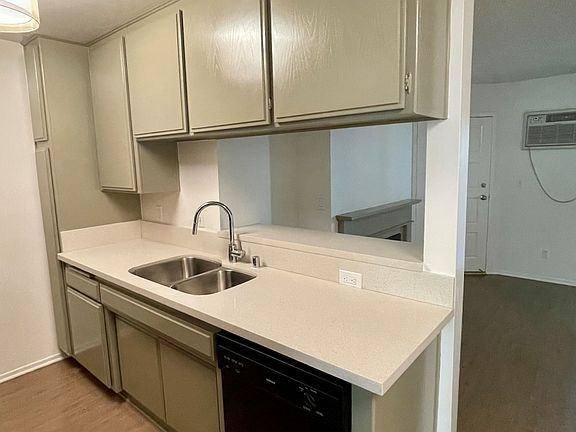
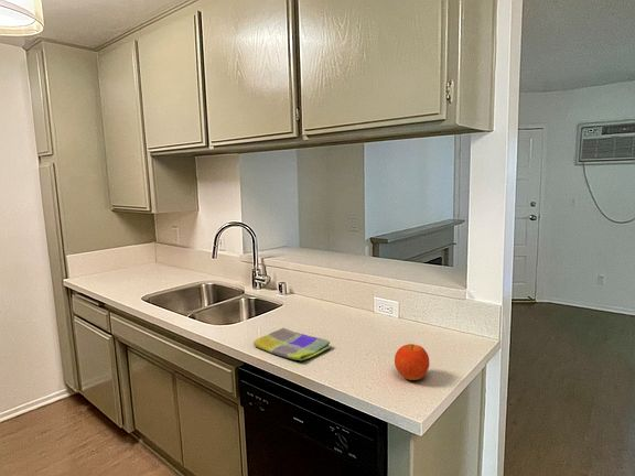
+ fruit (411, 361)
+ dish towel (291, 343)
